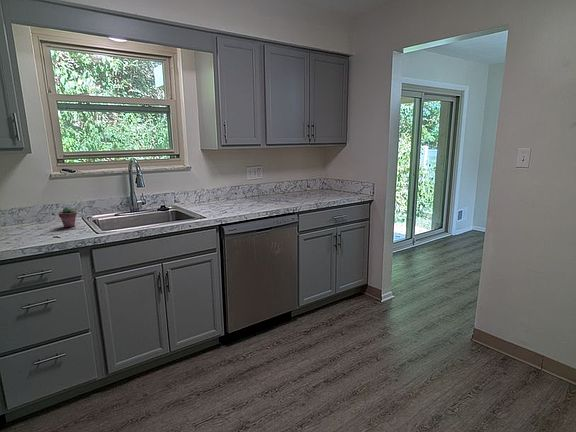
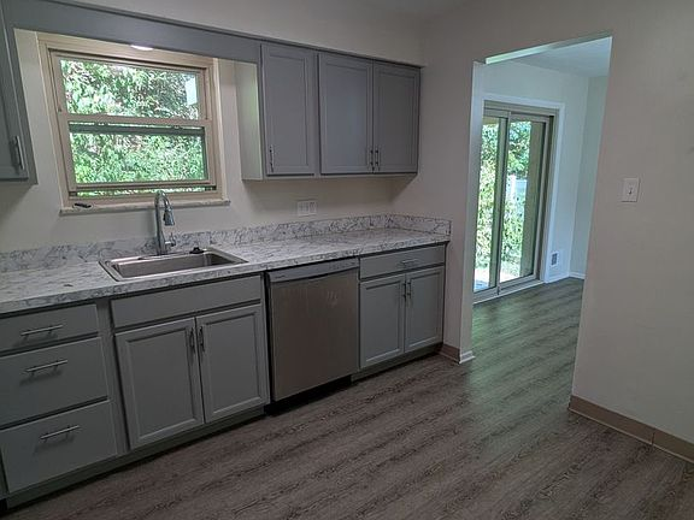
- potted succulent (68, 216)
